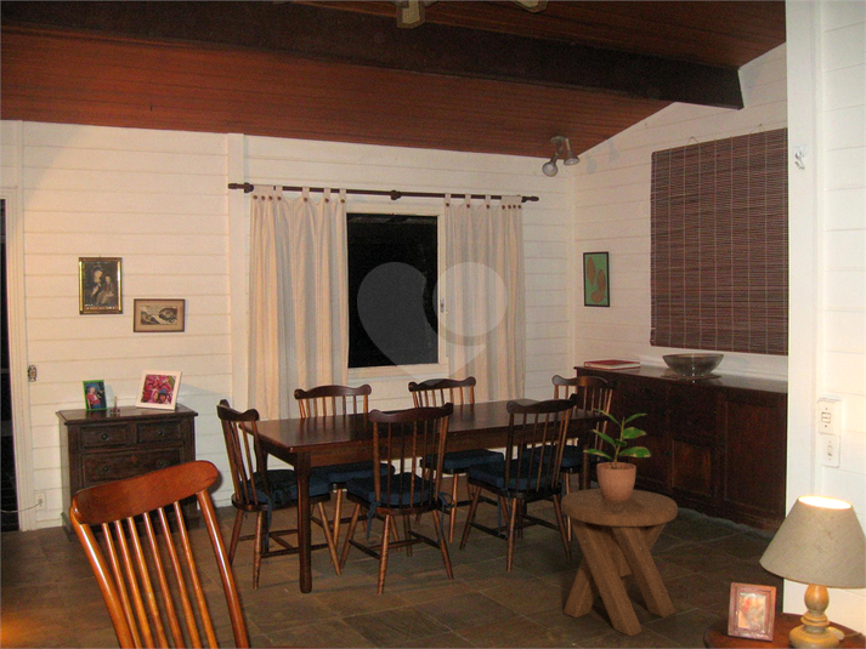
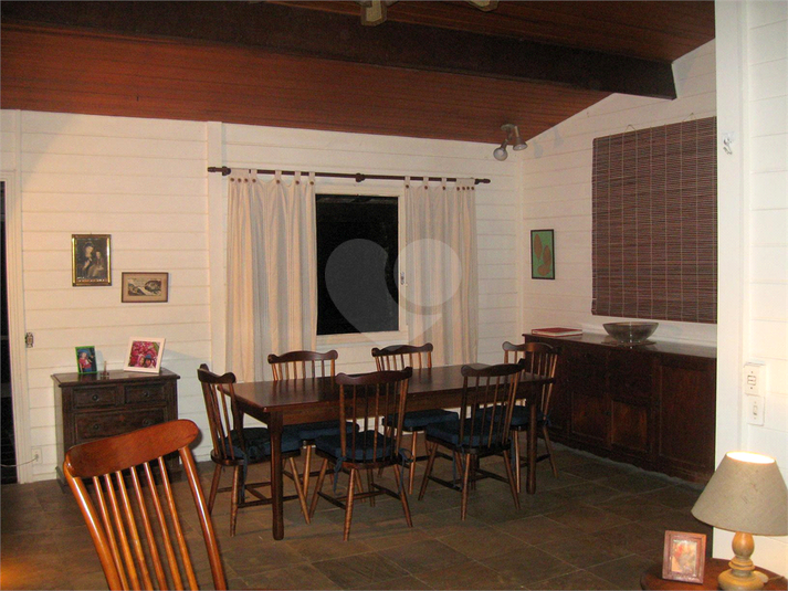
- potted plant (619, 452)
- music stool (618, 557)
